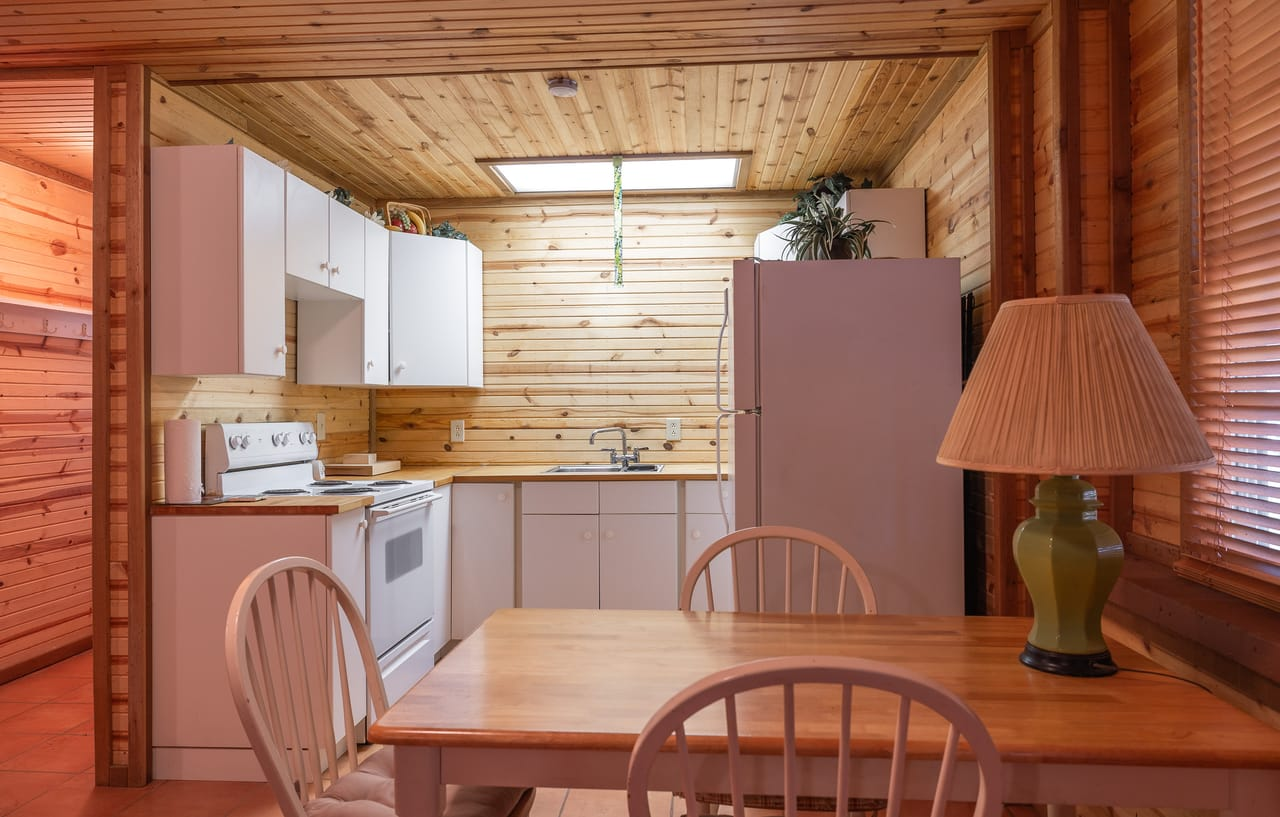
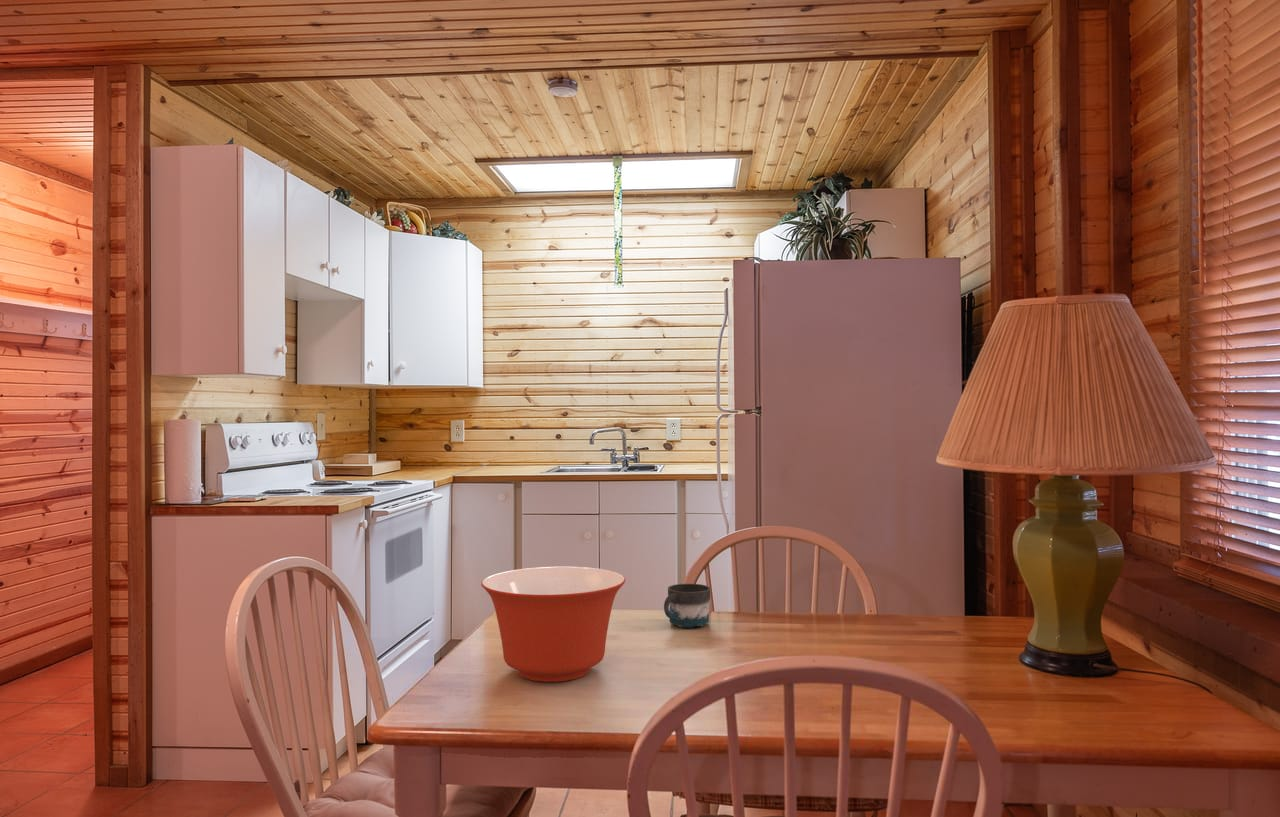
+ mug (688, 606)
+ mixing bowl (554, 624)
